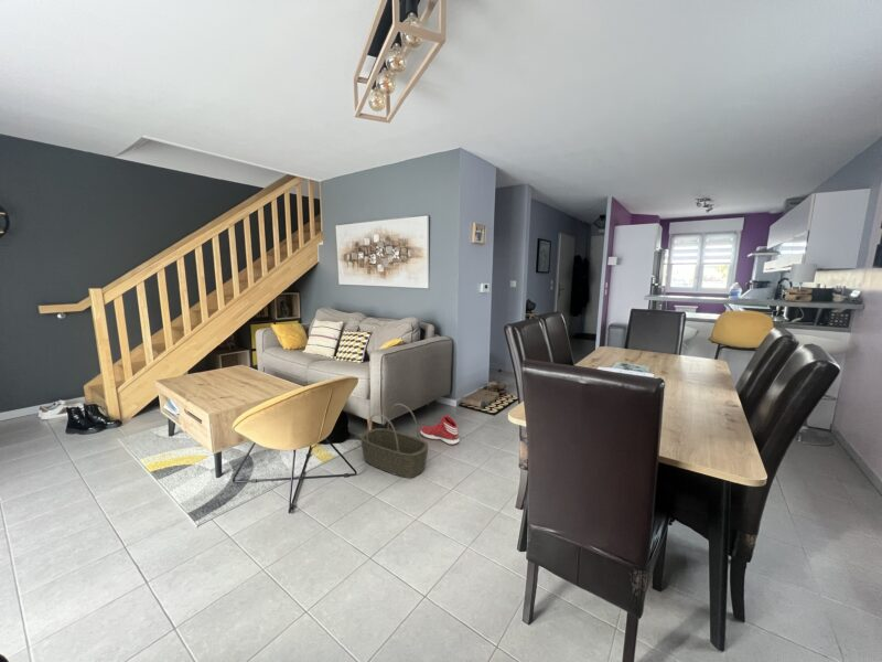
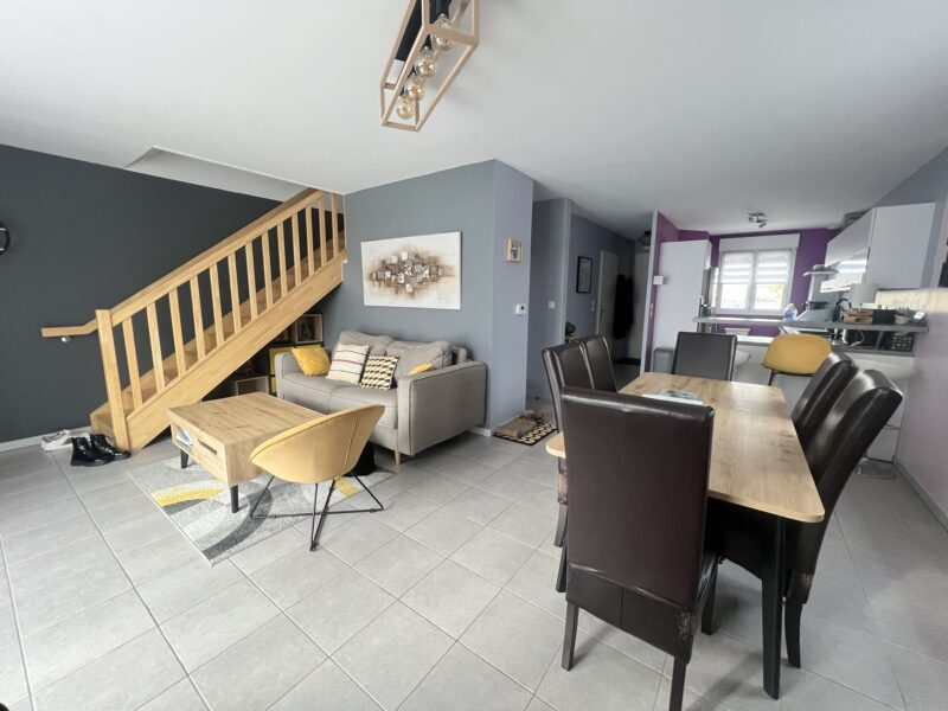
- basket (394, 436)
- sneaker (439, 426)
